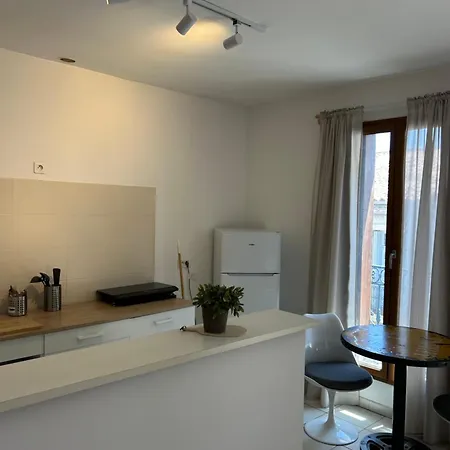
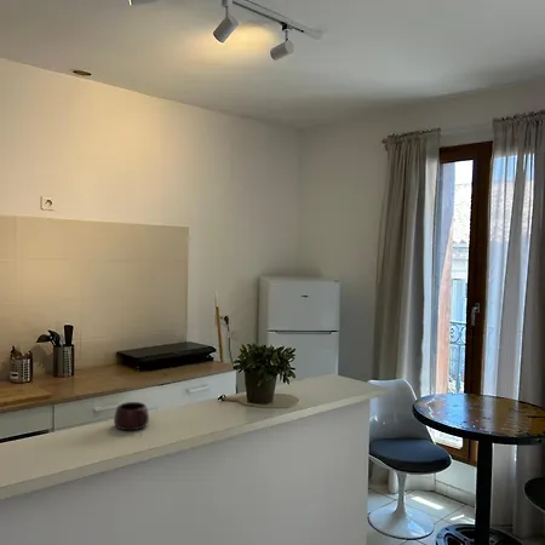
+ mug (133, 417)
